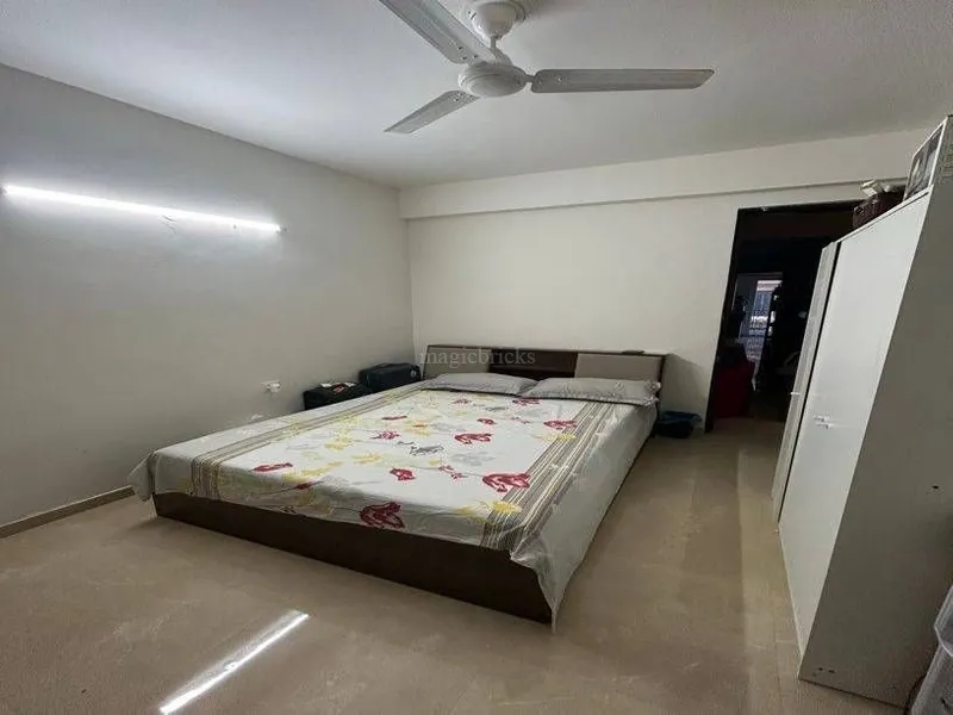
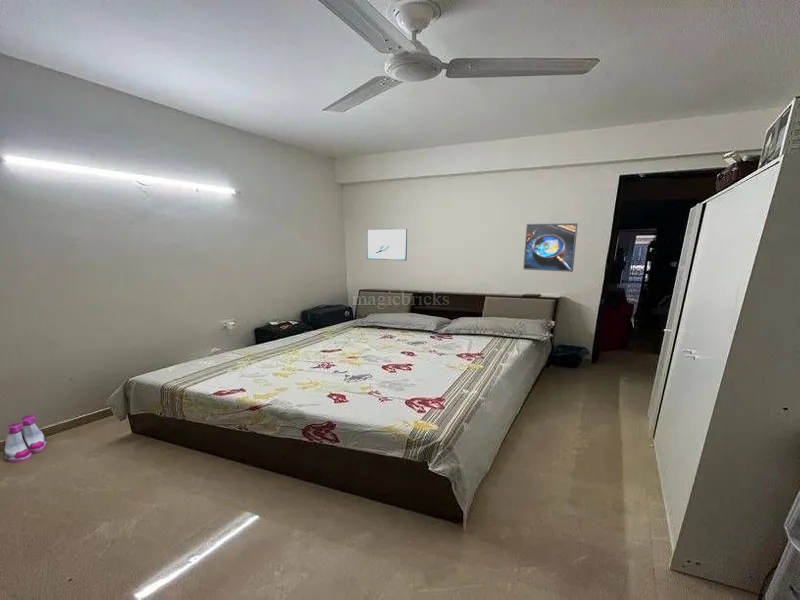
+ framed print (386, 244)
+ boots (24, 435)
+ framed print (549, 247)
